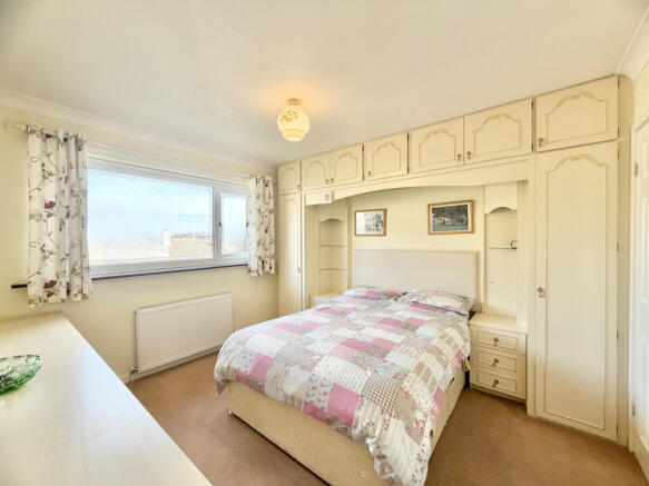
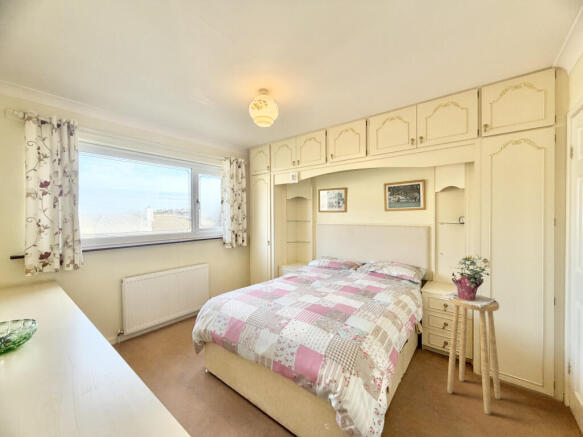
+ stool (465, 347)
+ potted flower (469, 276)
